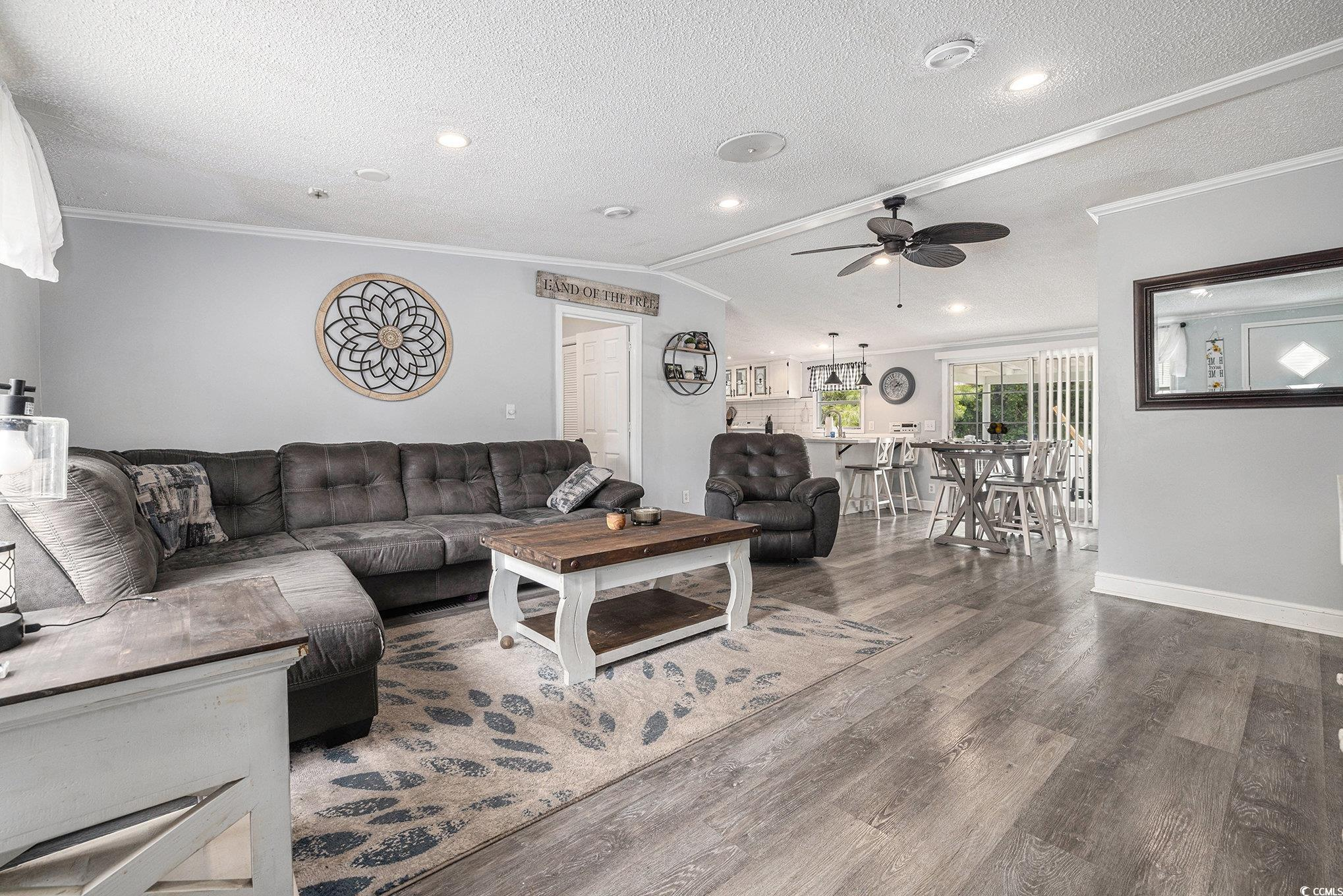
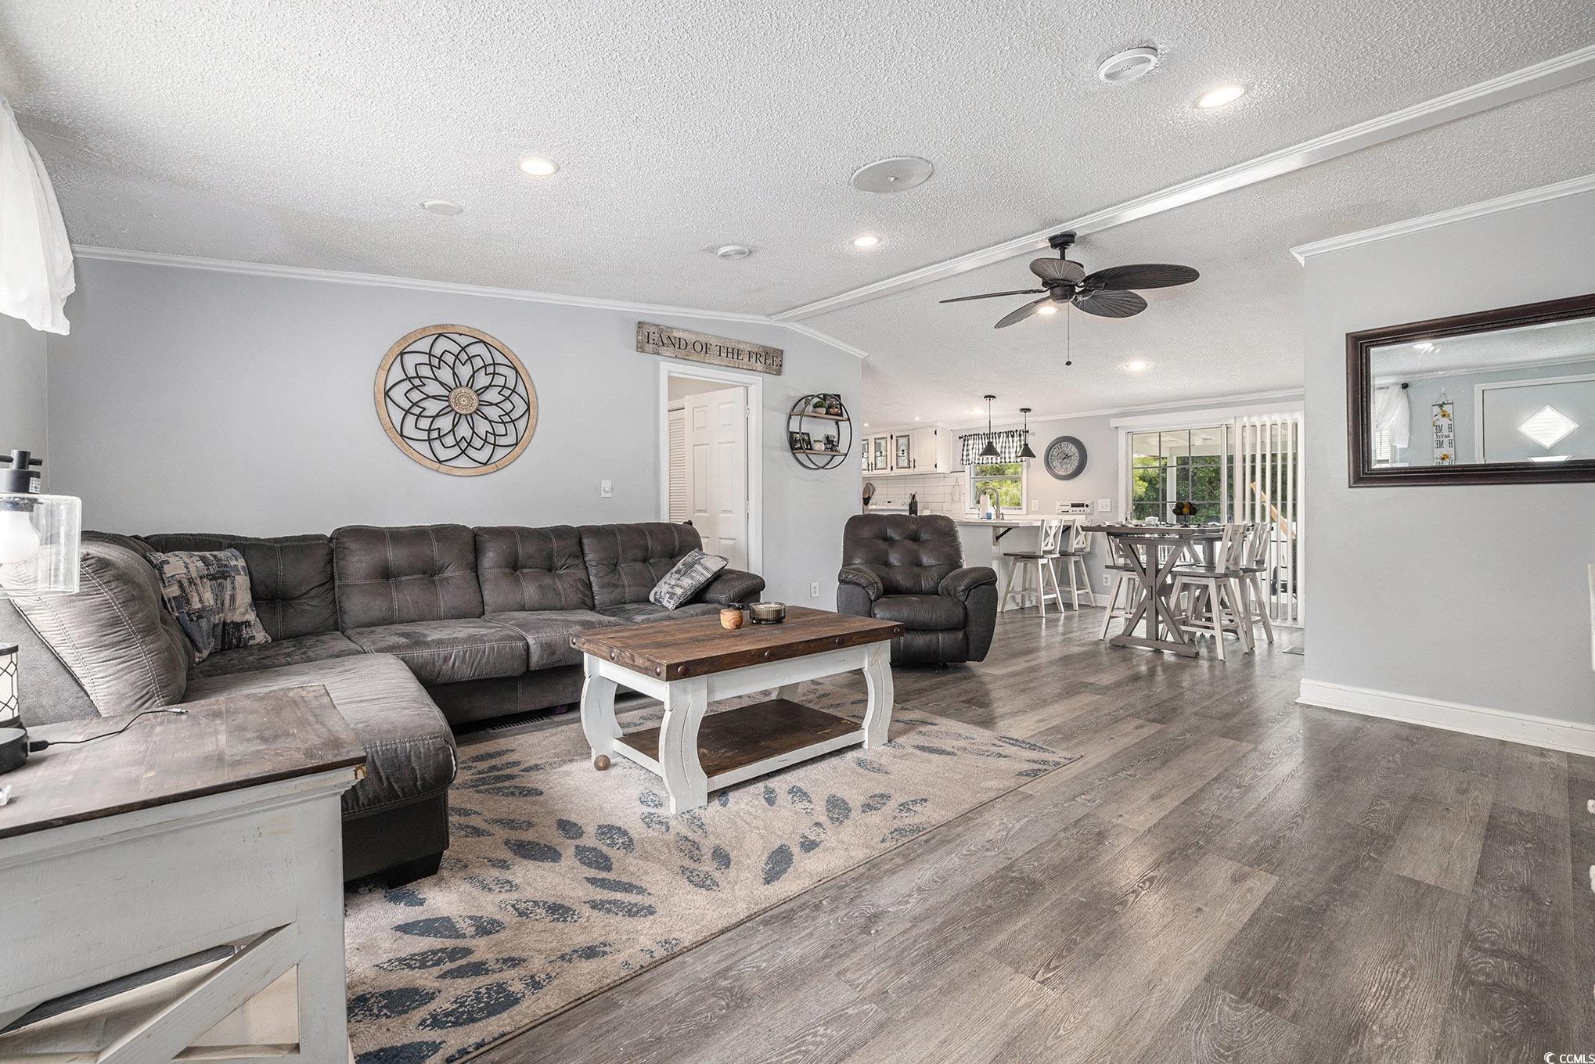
- smoke detector (317, 193)
